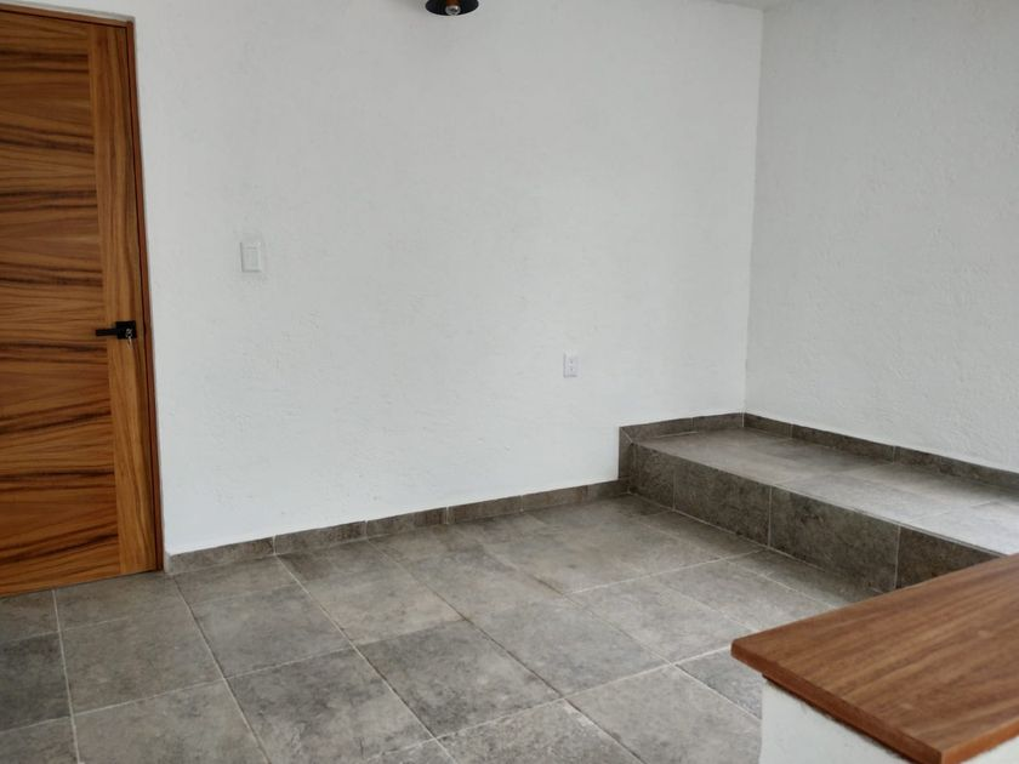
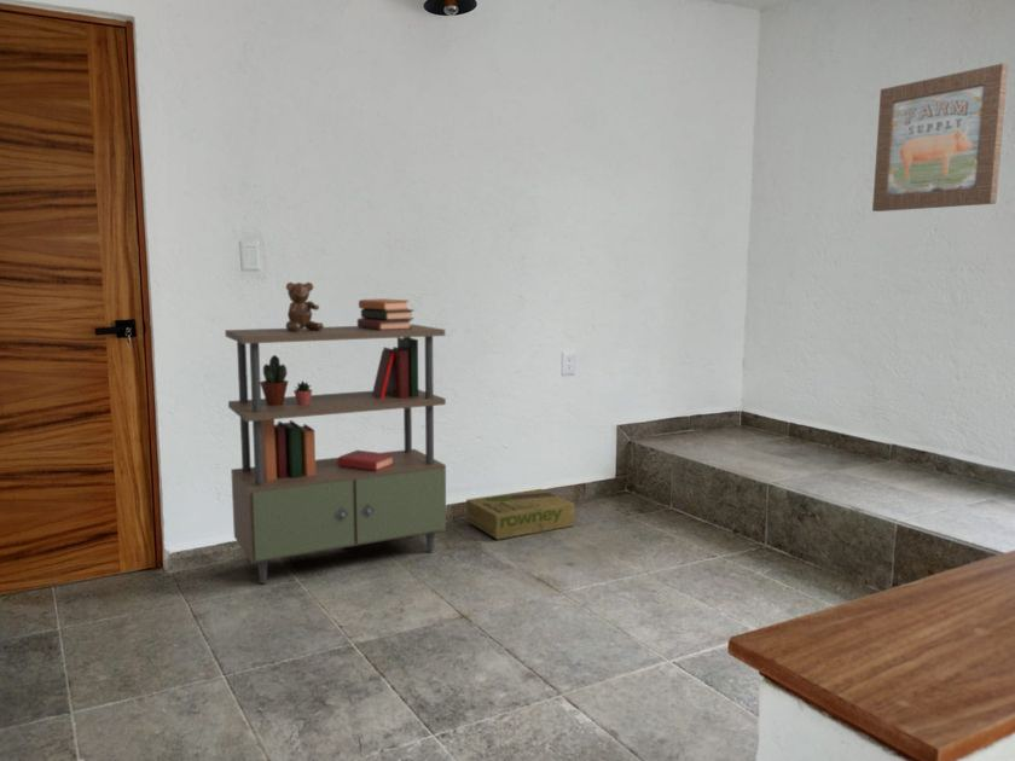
+ cardboard box (520, 512)
+ wall art (934, 143)
+ shelving unit (338, 413)
